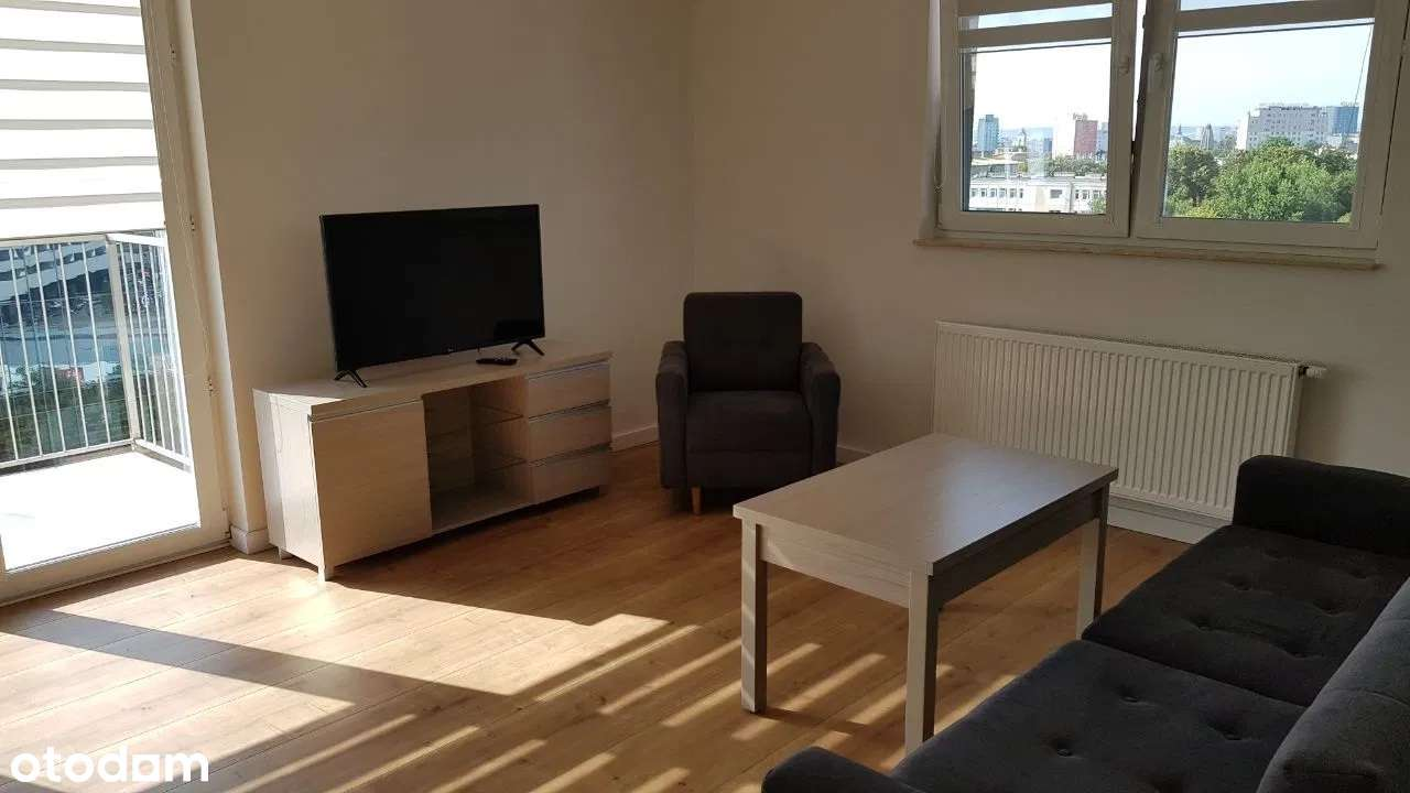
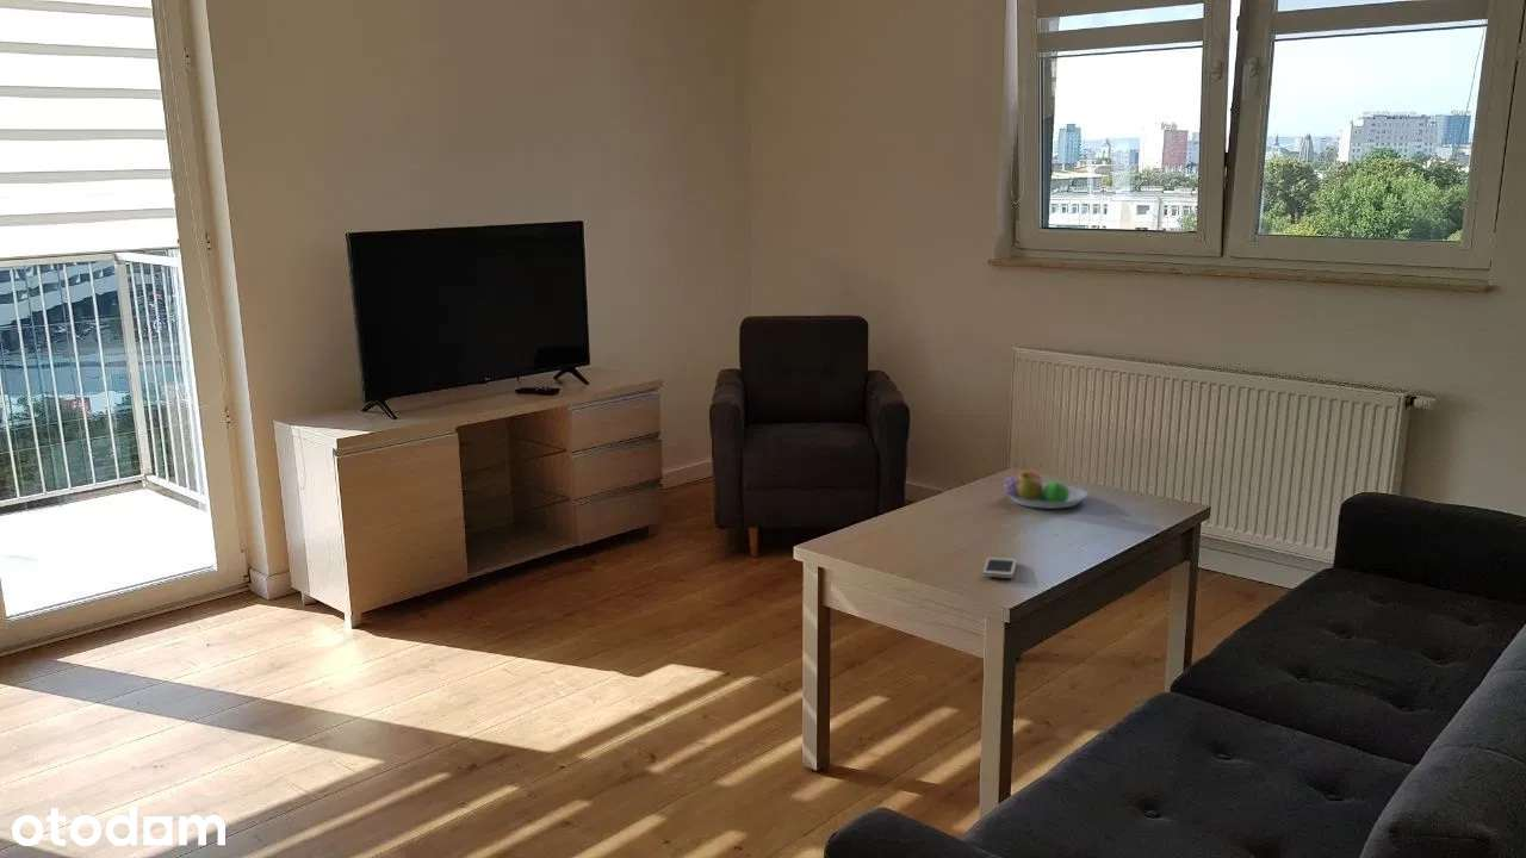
+ smartphone (999, 567)
+ fruit bowl (1044, 485)
